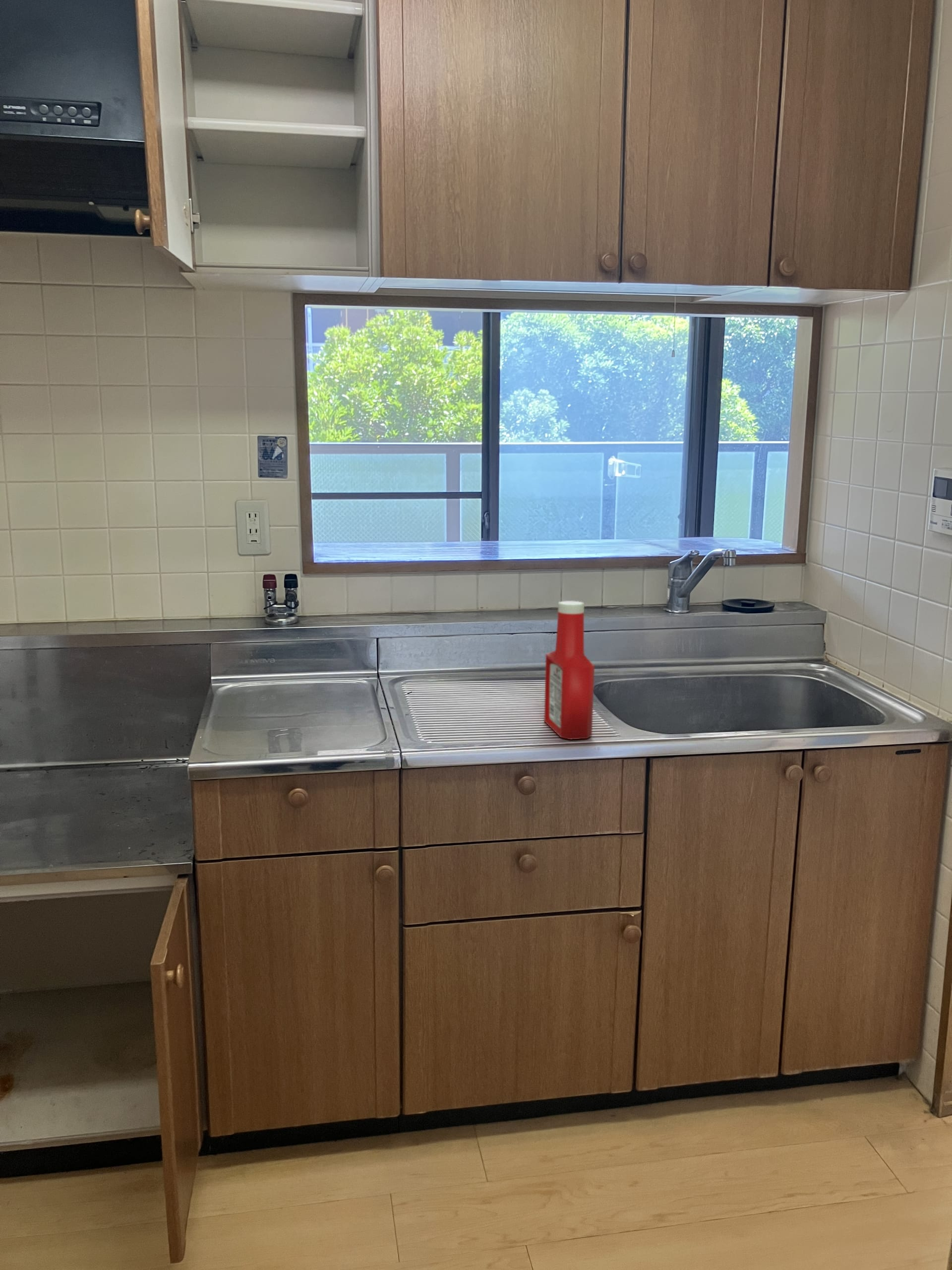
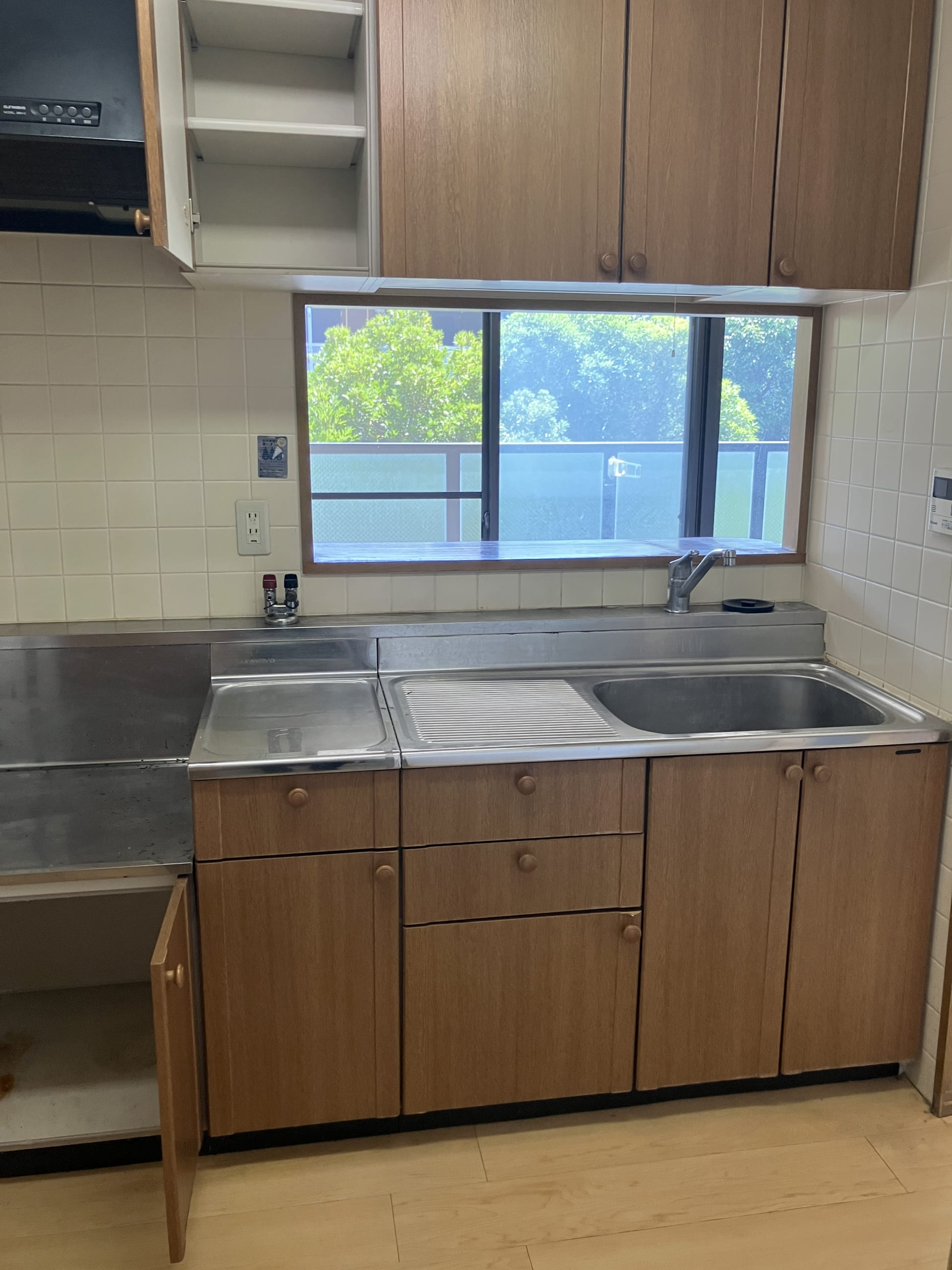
- soap bottle (569, 666)
